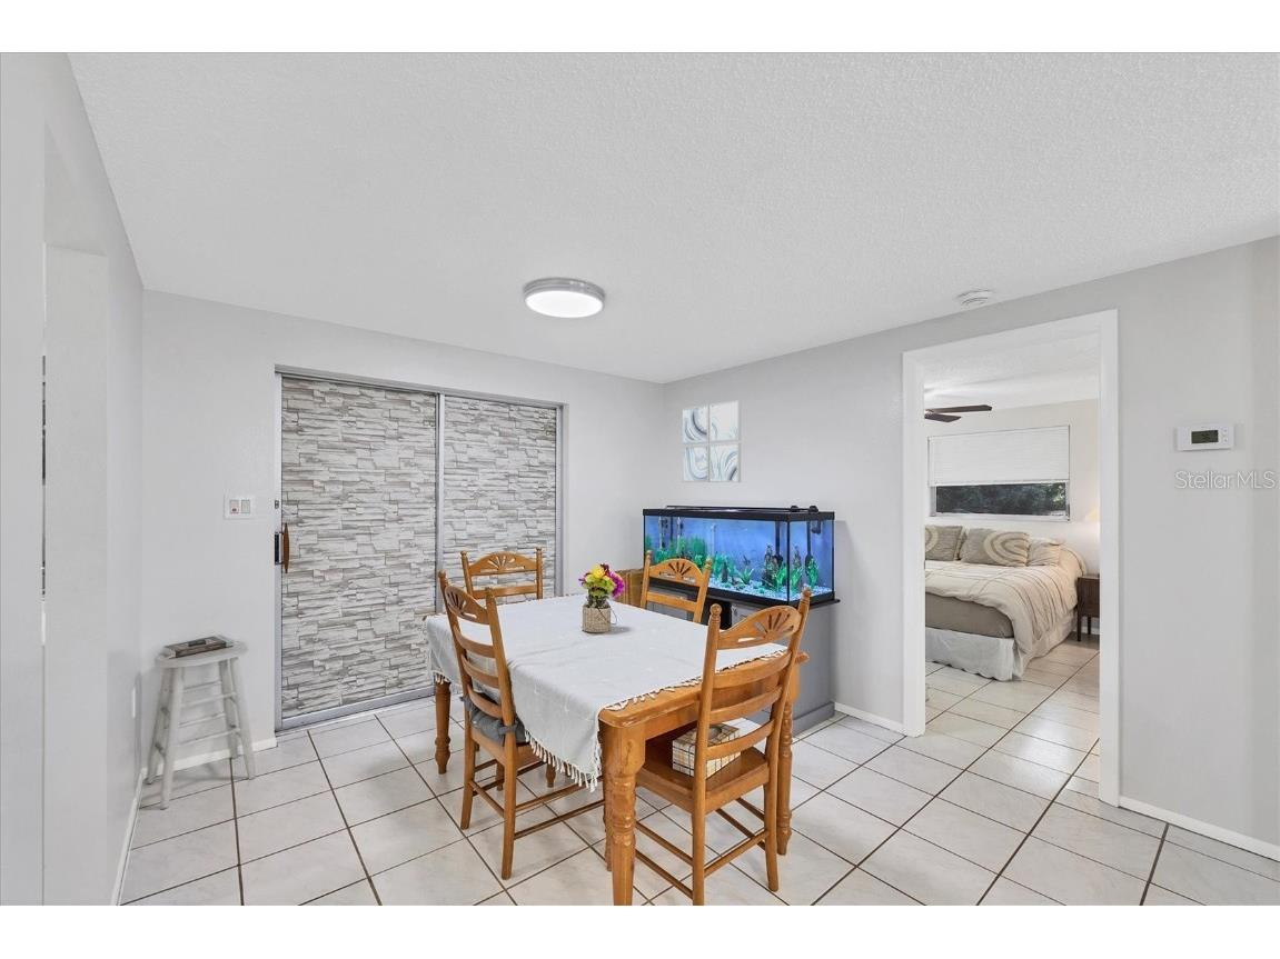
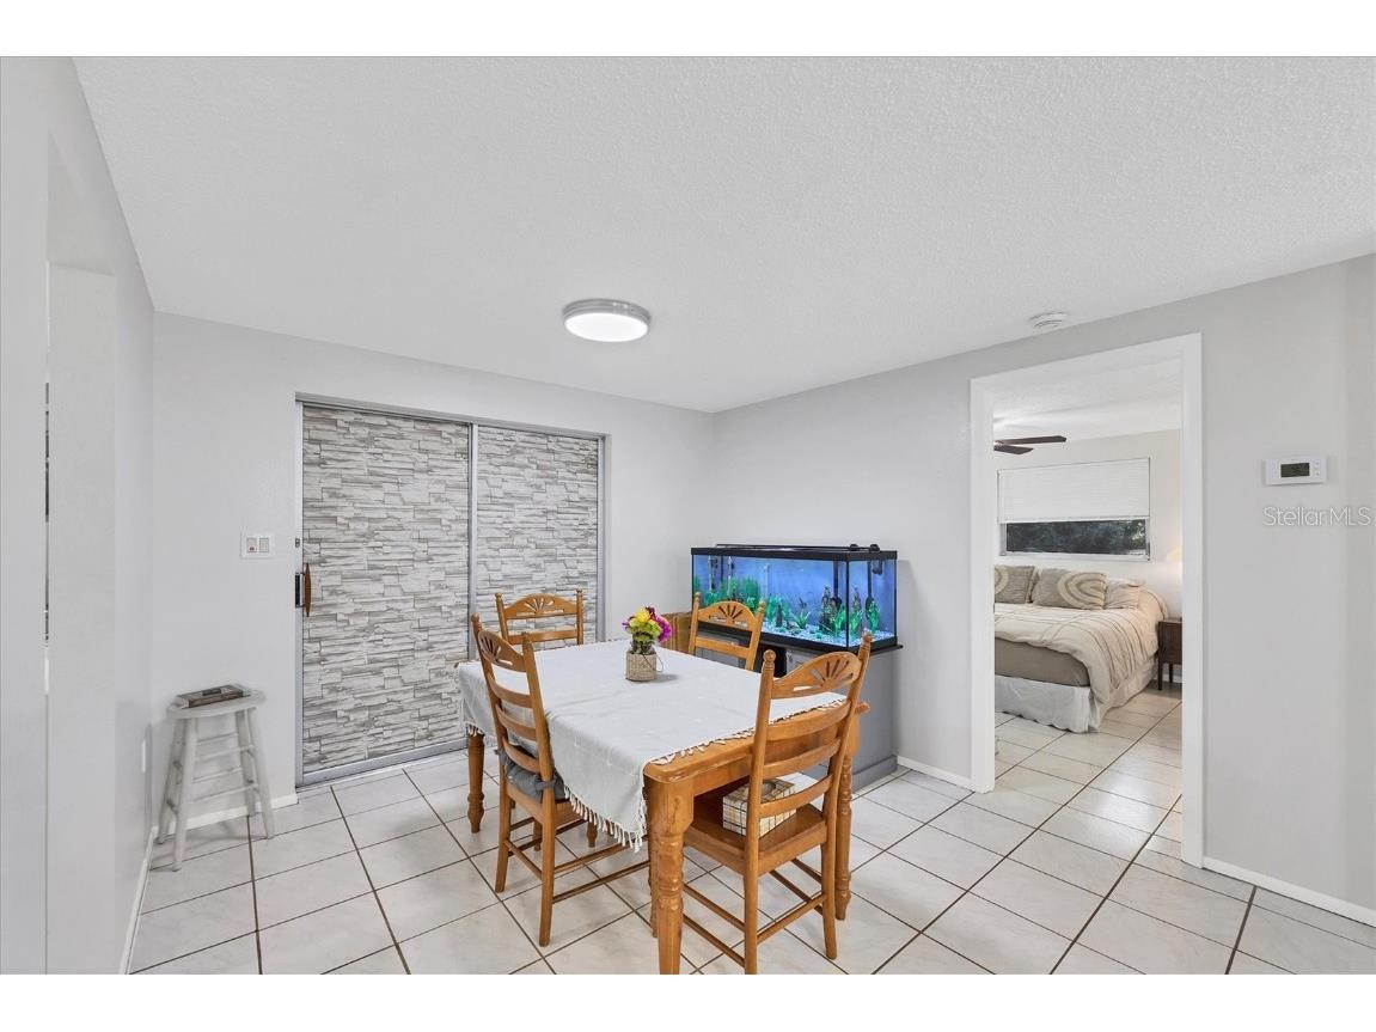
- wall art (710, 444)
